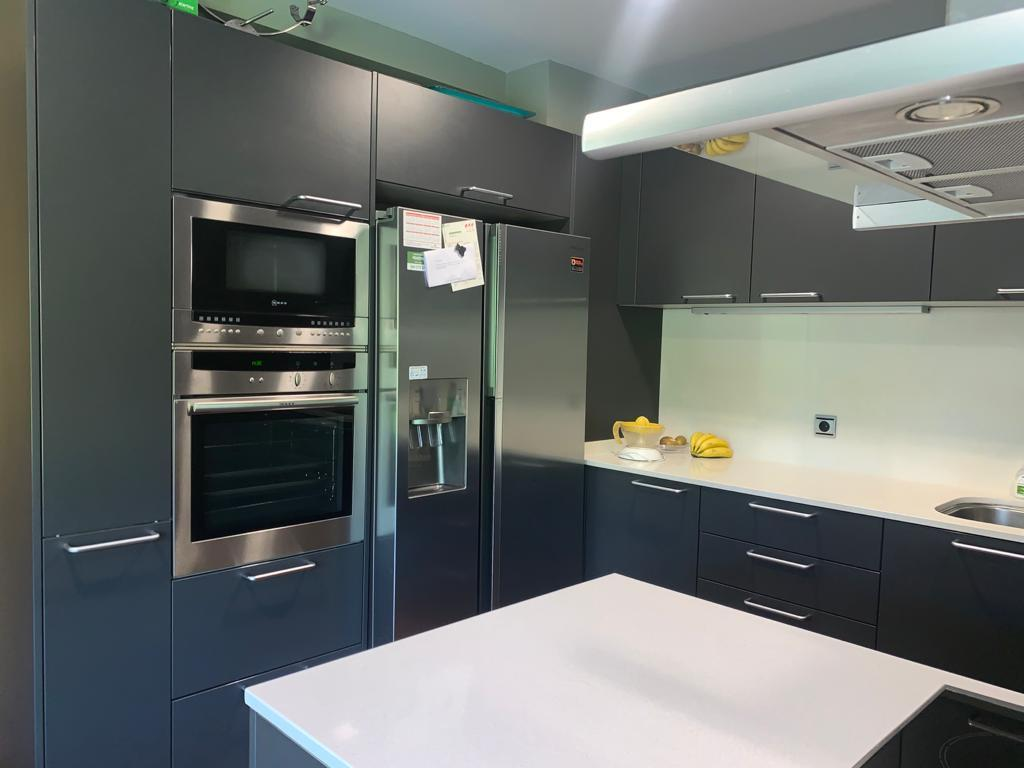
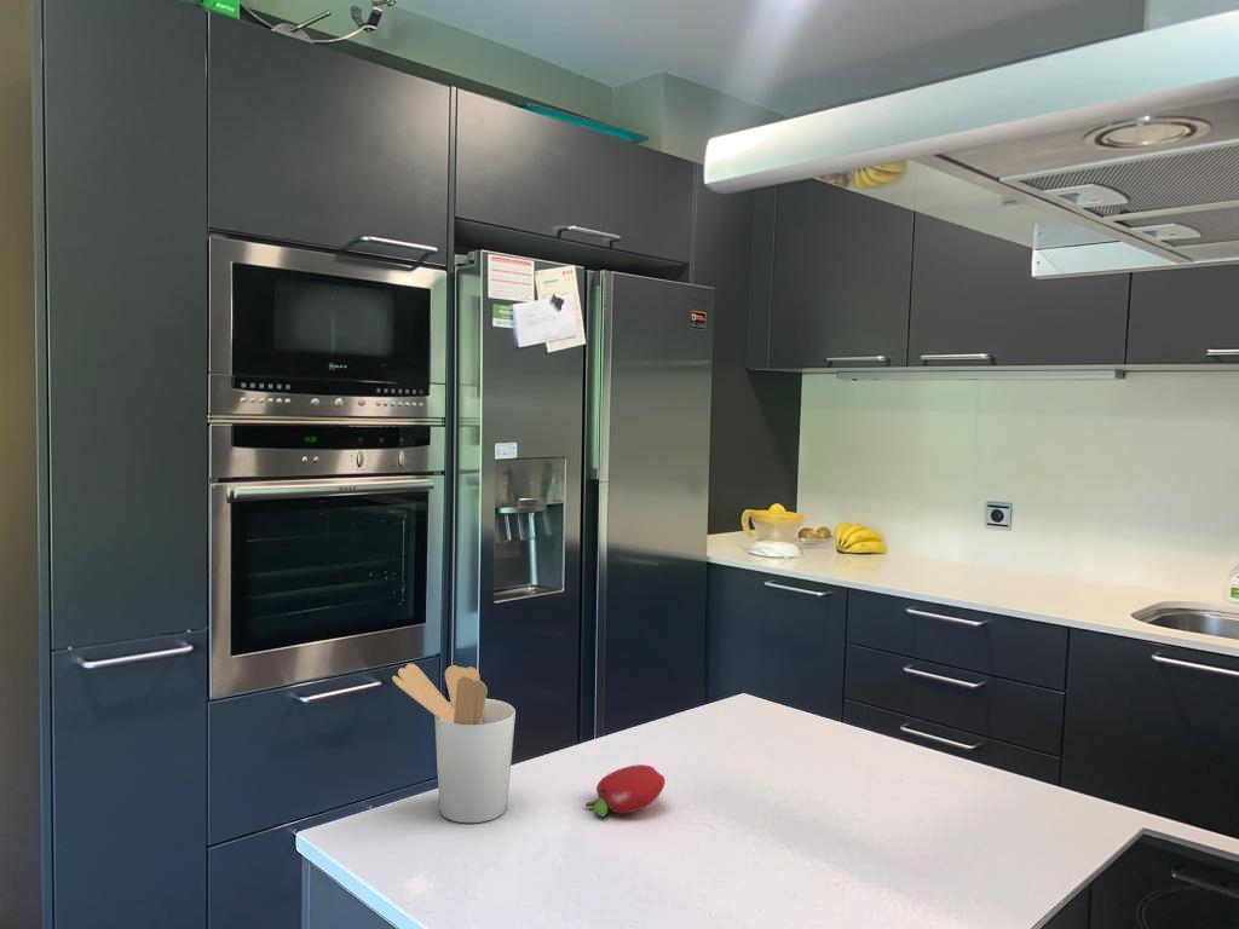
+ utensil holder (453, 735)
+ fruit (623, 787)
